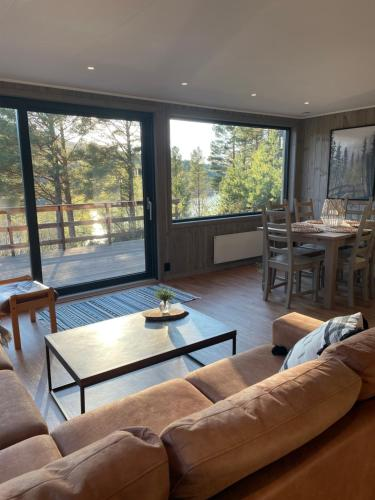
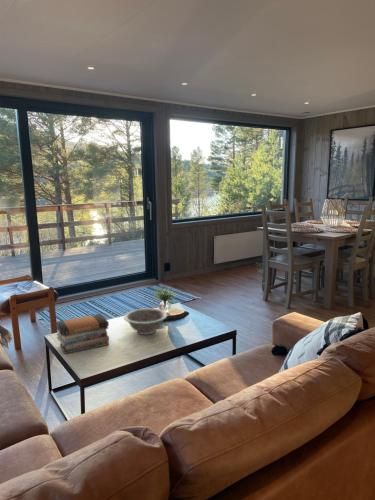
+ bowl (146, 323)
+ book stack (82, 333)
